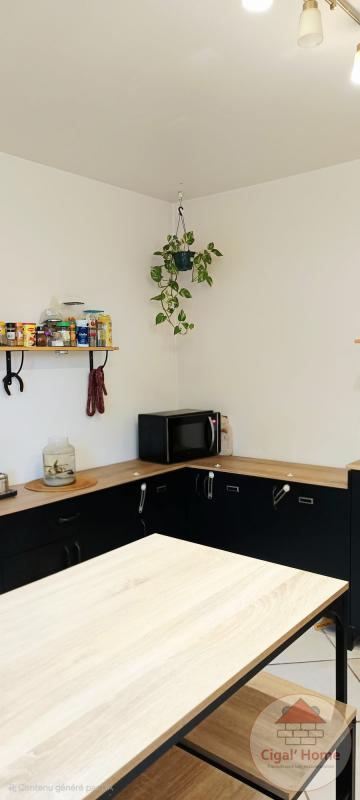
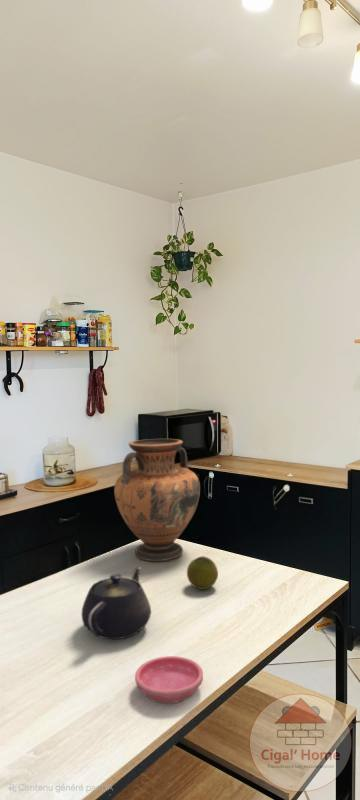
+ saucer (169, 680)
+ vase (157, 497)
+ fruit (202, 572)
+ teapot (117, 600)
